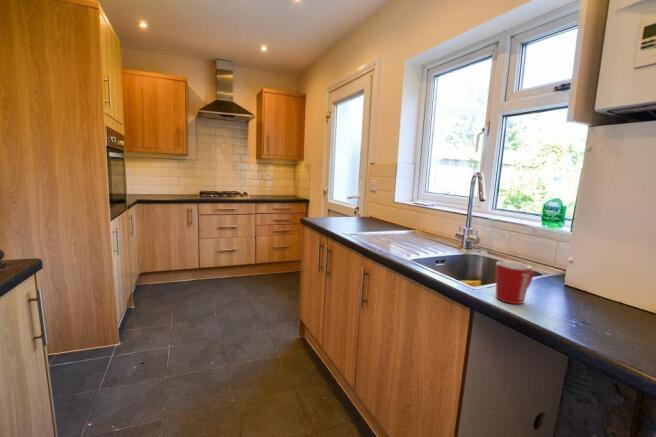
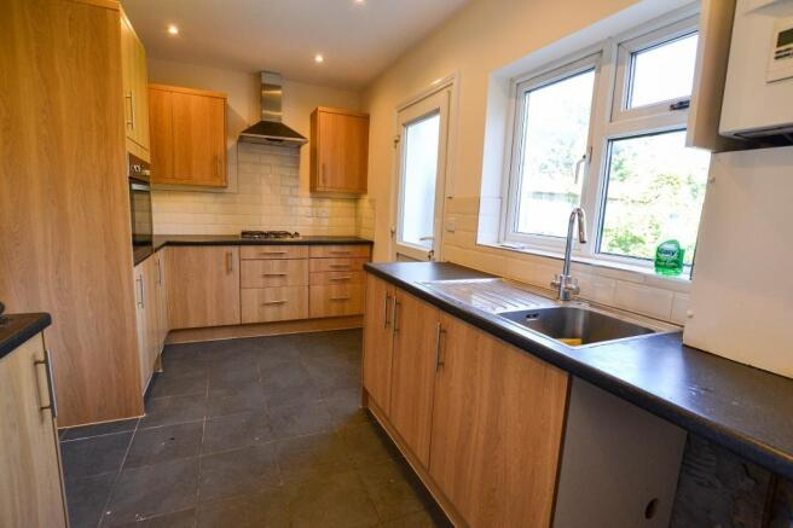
- mug (516, 281)
